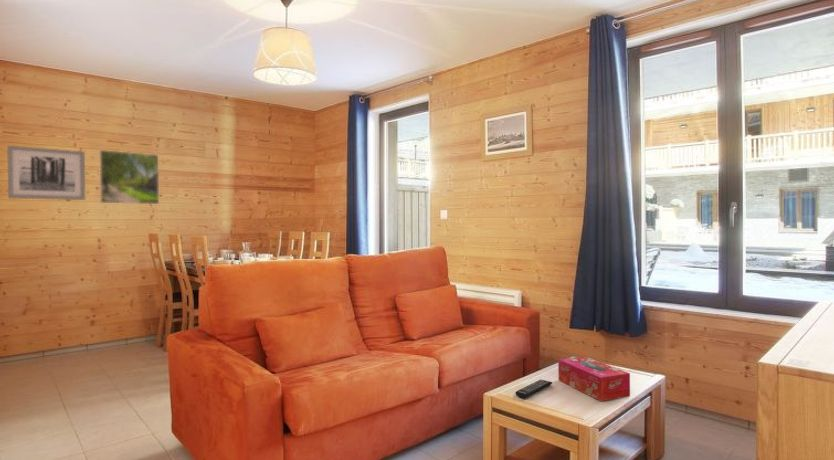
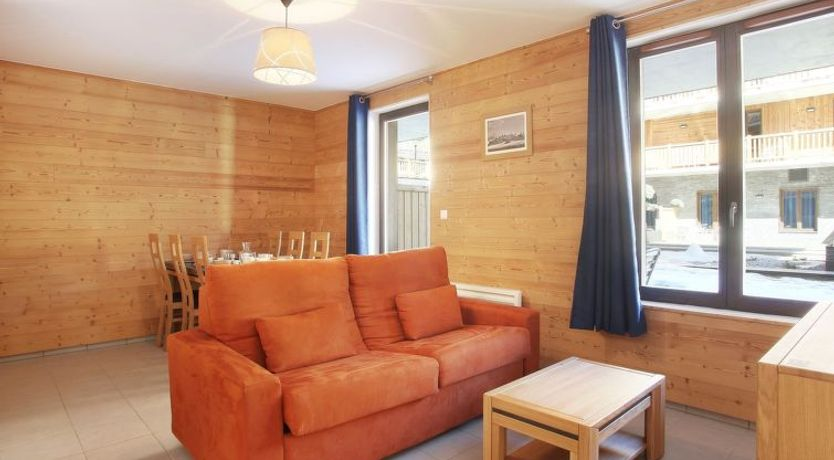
- remote control (534, 388)
- wall art (48, 173)
- tissue box (592, 377)
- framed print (130, 178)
